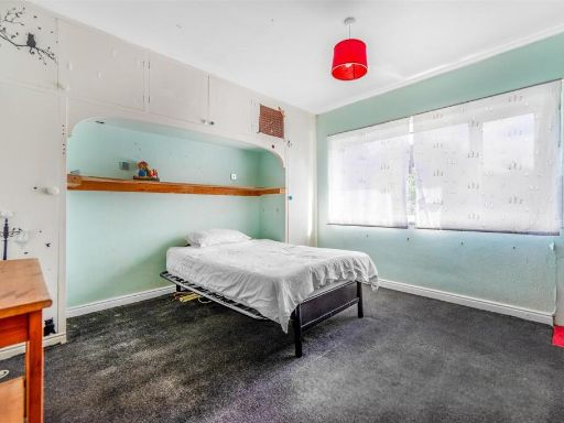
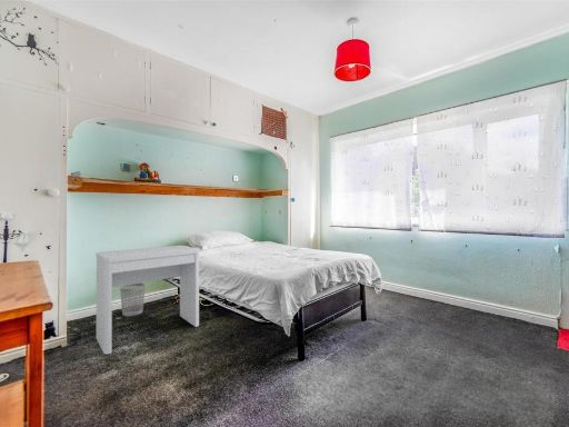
+ wastebasket (132, 299)
+ desk (146, 281)
